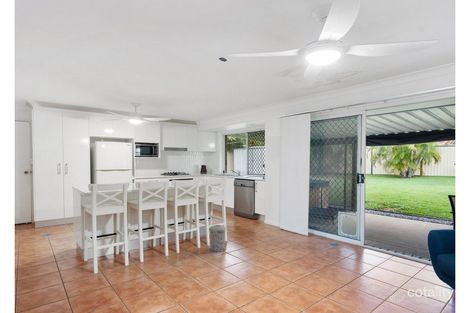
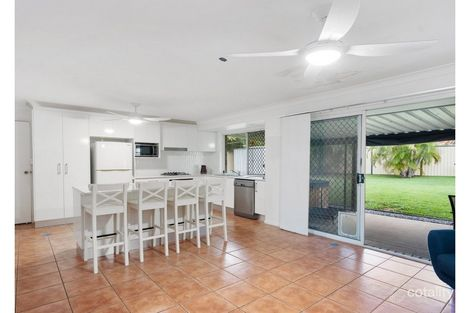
- trash can (217, 237)
